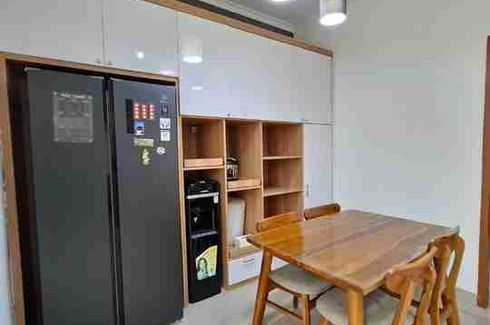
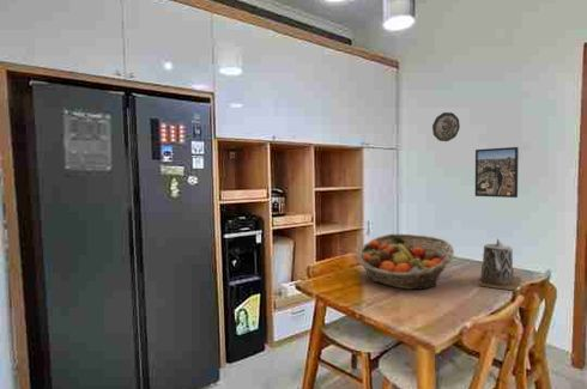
+ decorative plate (446, 127)
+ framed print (495, 172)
+ teapot (500, 260)
+ fruit basket (403, 259)
